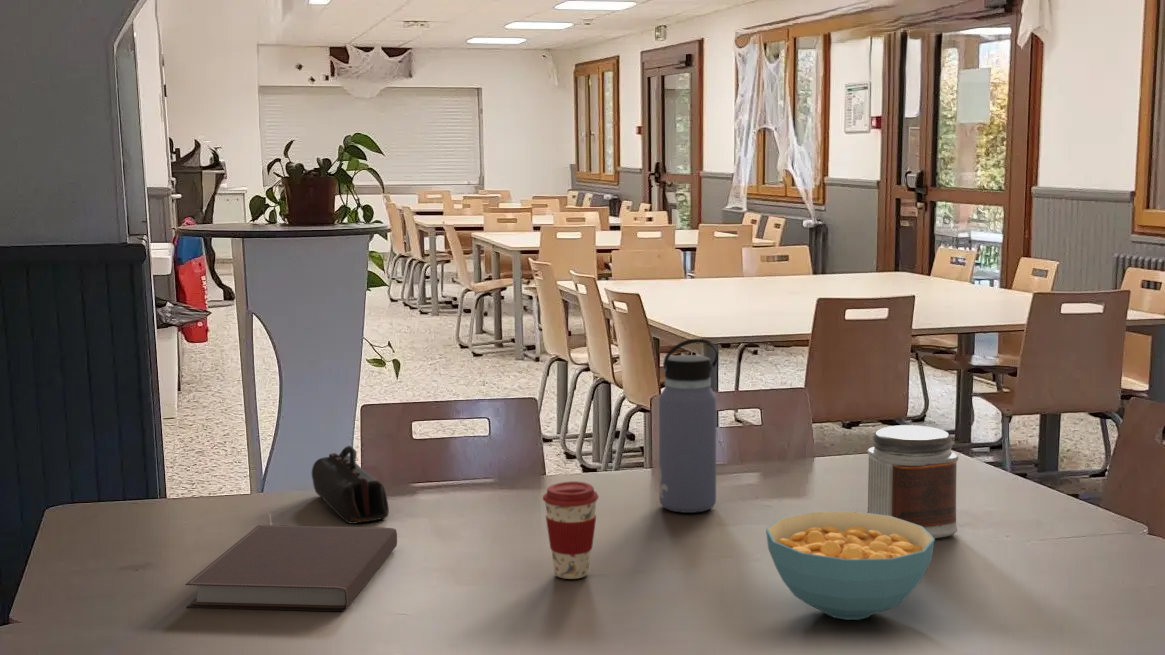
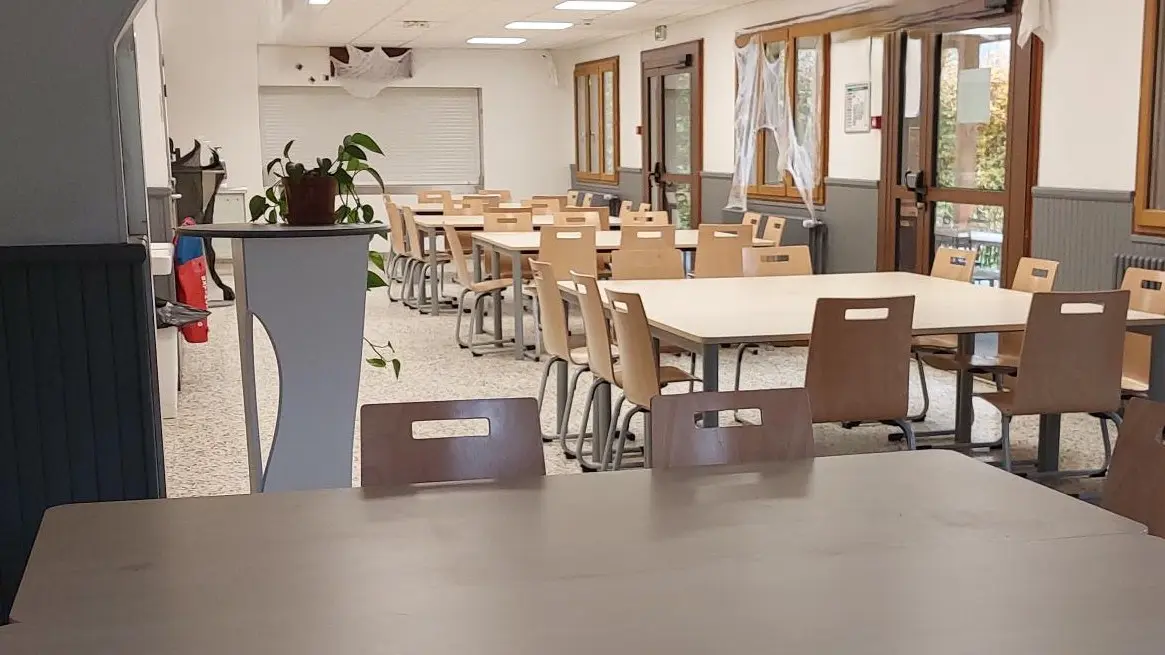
- coffee cup (570, 530)
- notebook (298, 564)
- pencil case (348, 476)
- jar (911, 480)
- water bottle (688, 421)
- cereal bowl (848, 572)
